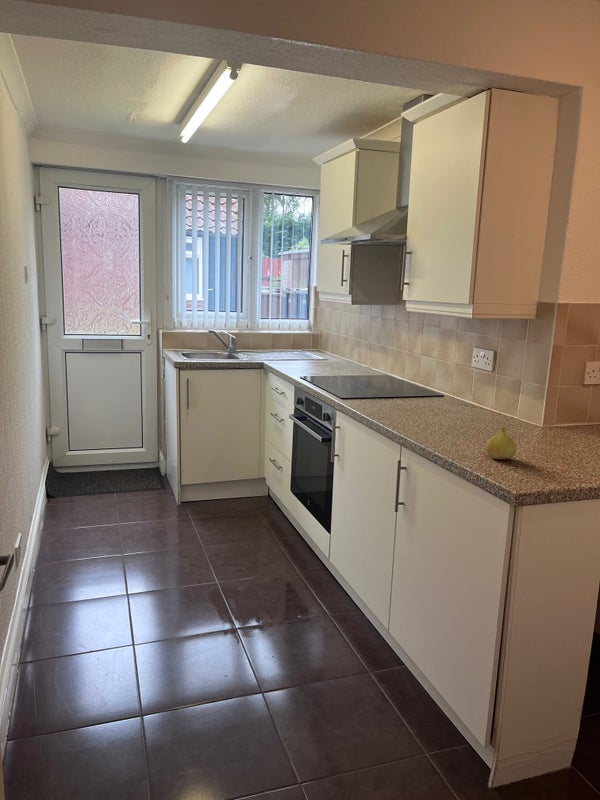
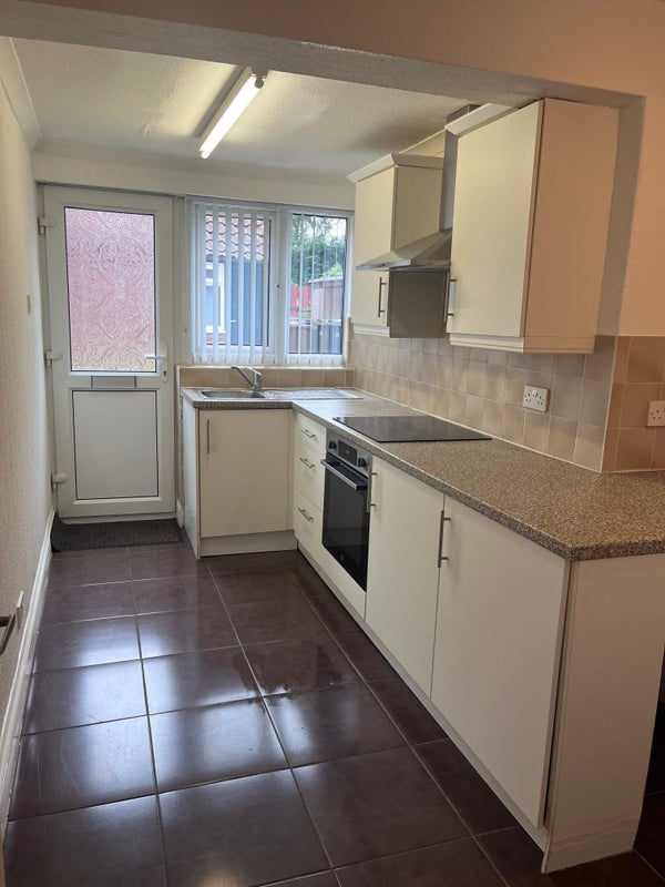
- fruit (502, 442)
